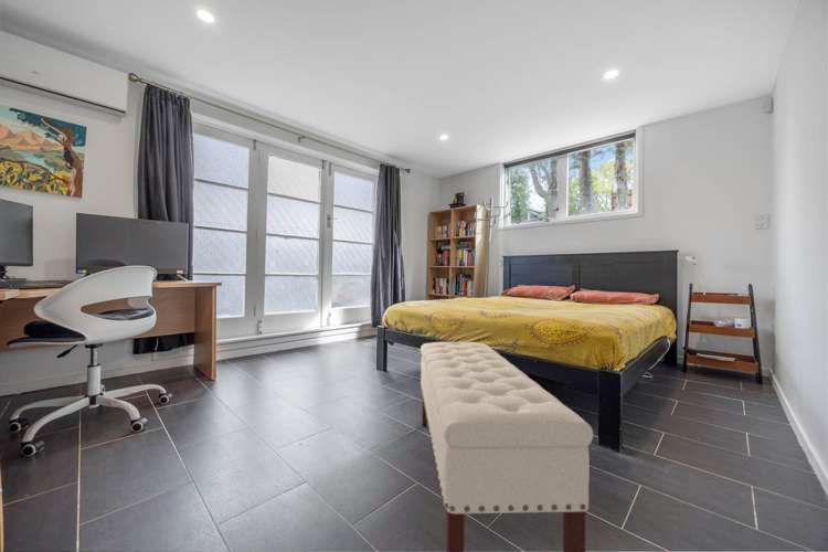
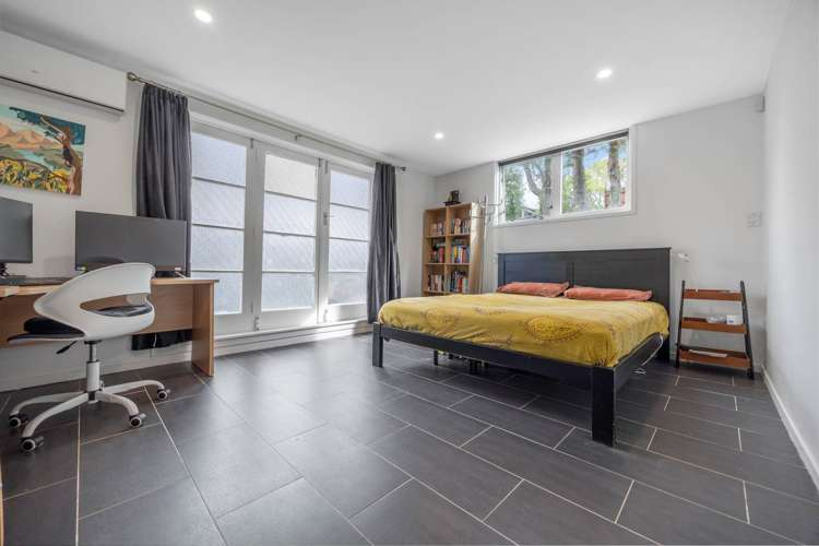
- bench (475, 421)
